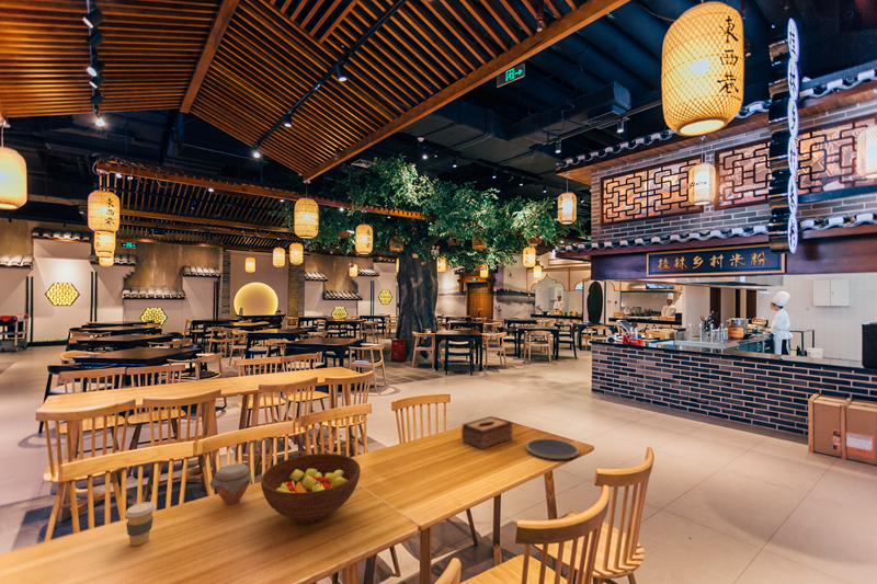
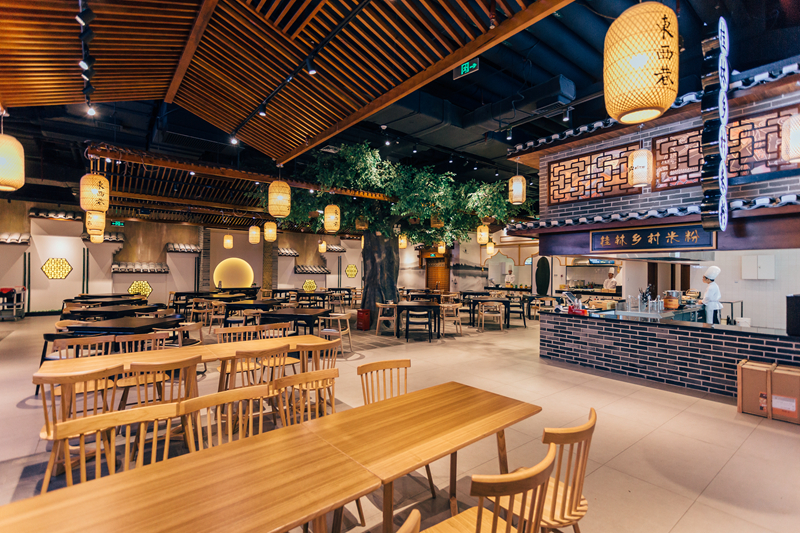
- coffee cup (139, 524)
- plate (551, 449)
- tissue box (487, 432)
- jar (232, 484)
- fruit bowl (311, 492)
